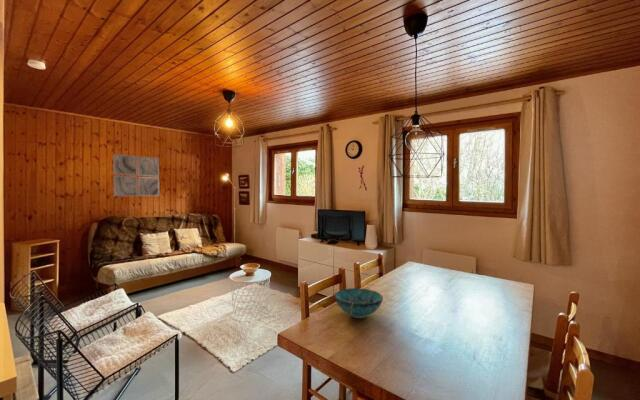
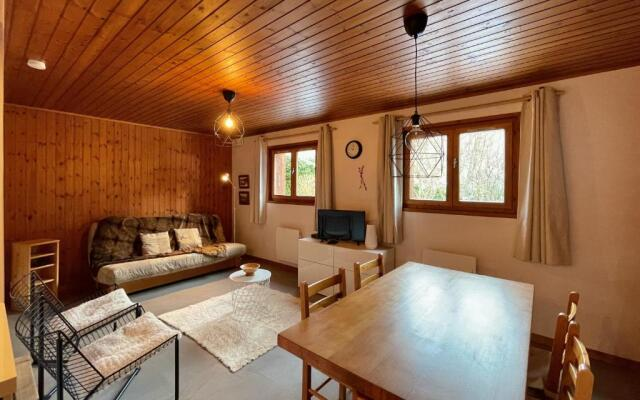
- bowl (358, 304)
- wall art (136, 175)
